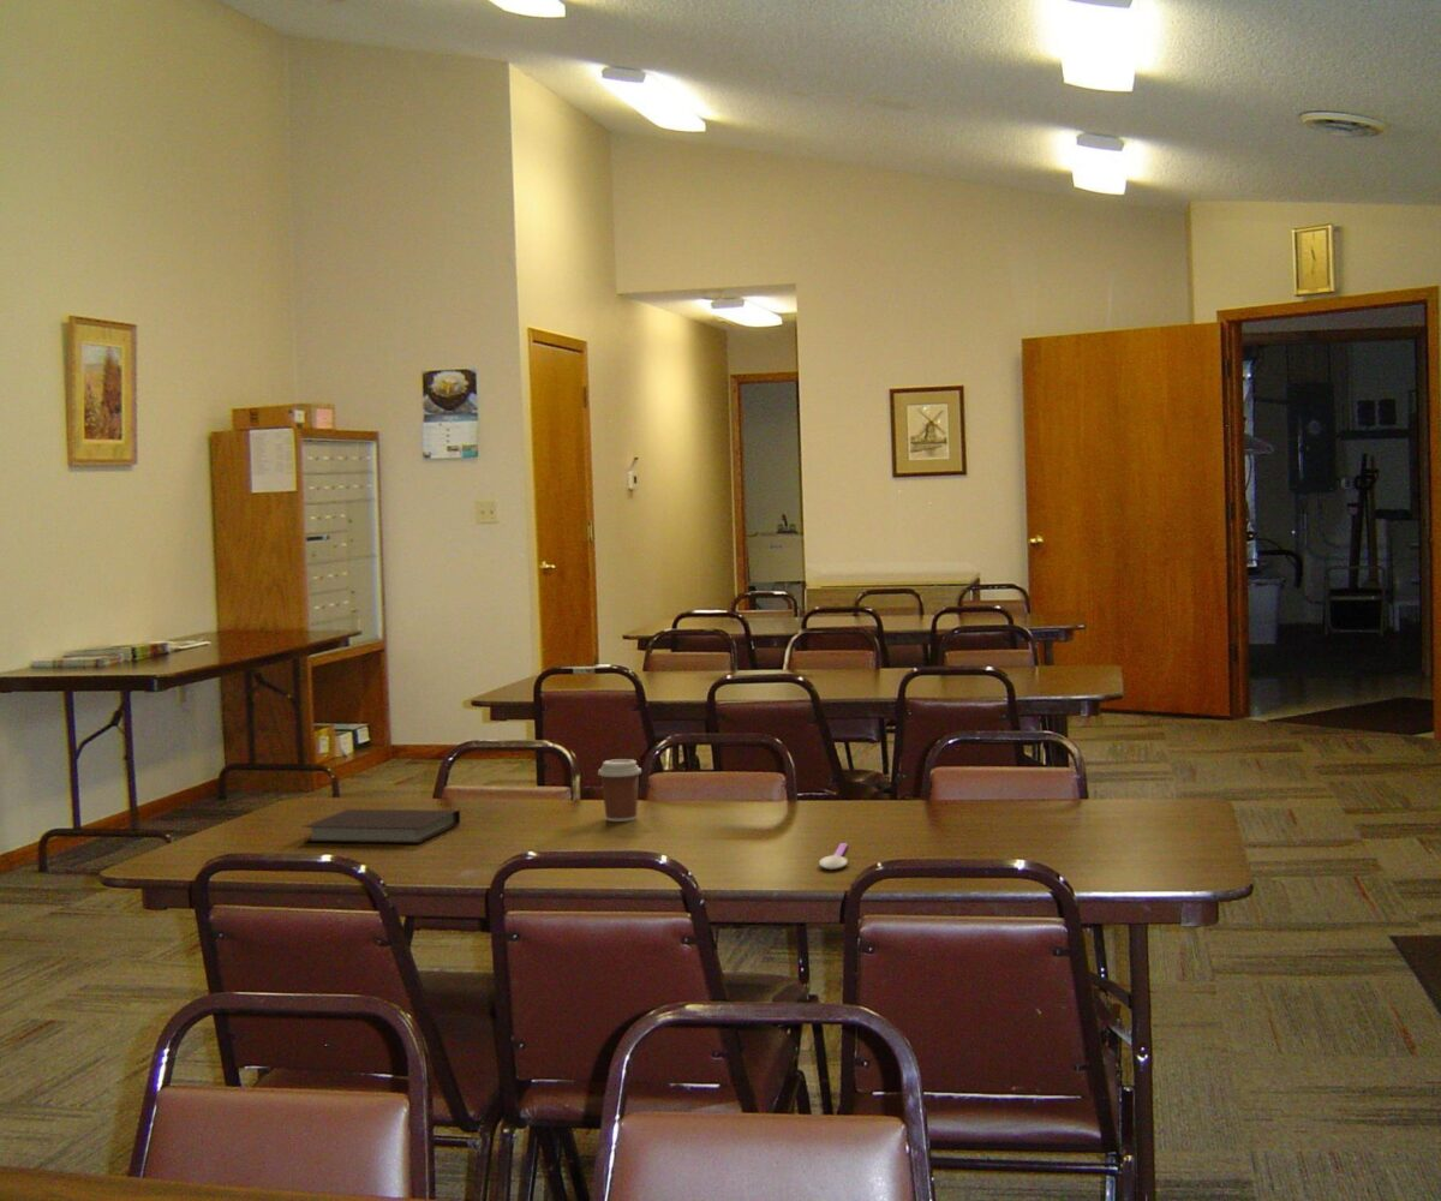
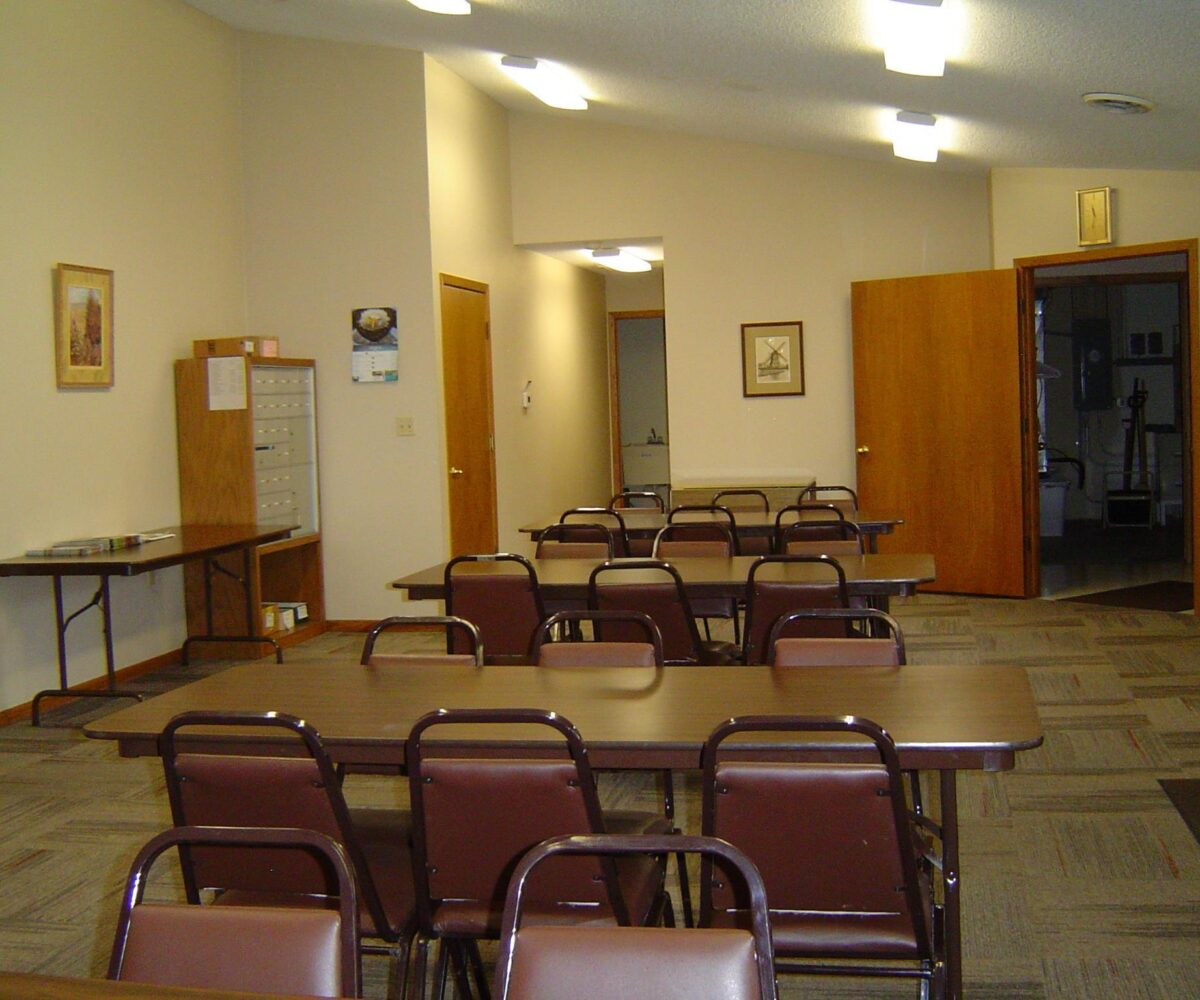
- notebook (383, 824)
- spoon (837, 854)
- coffee cup (620, 789)
